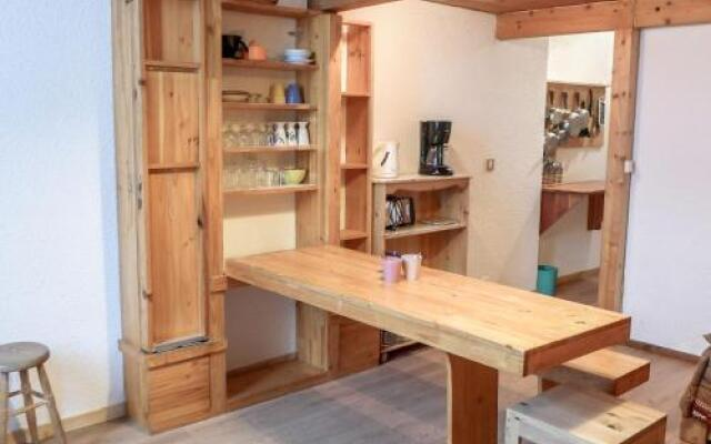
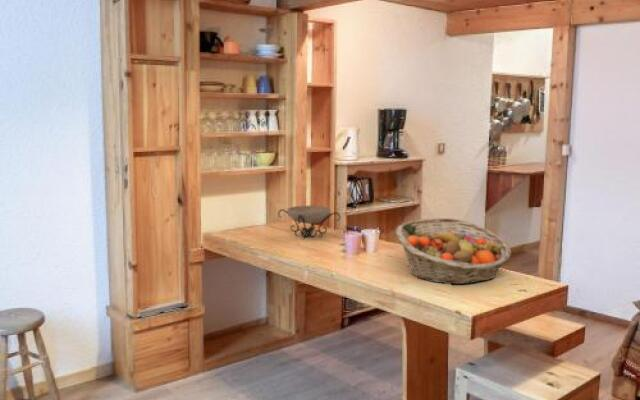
+ decorative bowl (308, 222)
+ fruit basket (452, 249)
